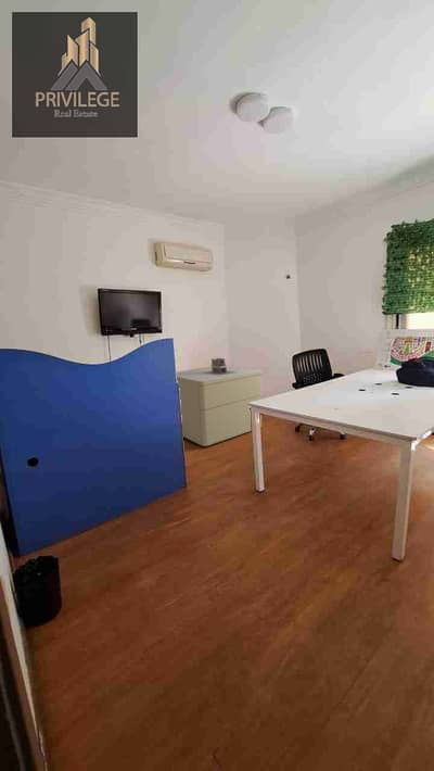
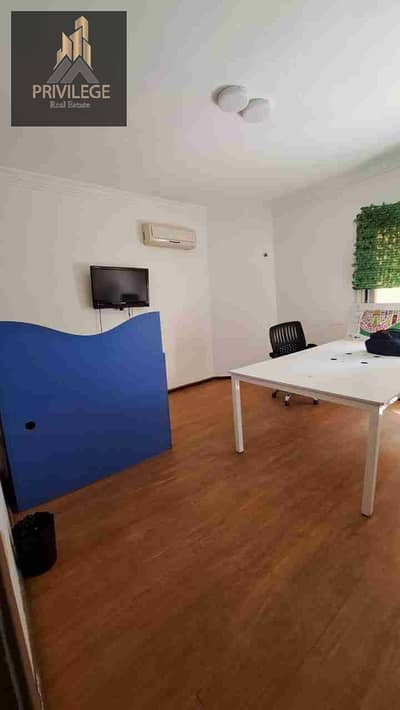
- nightstand (214, 402)
- letter holder (218, 365)
